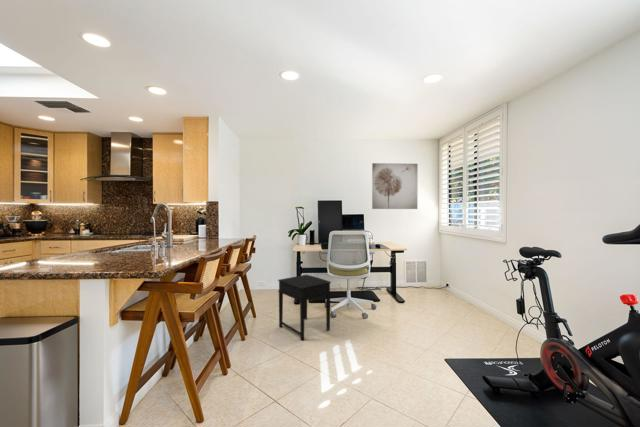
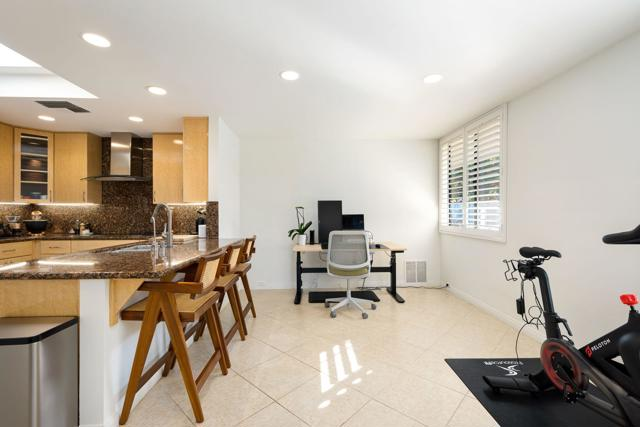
- wall art (394, 186)
- side table (304, 304)
